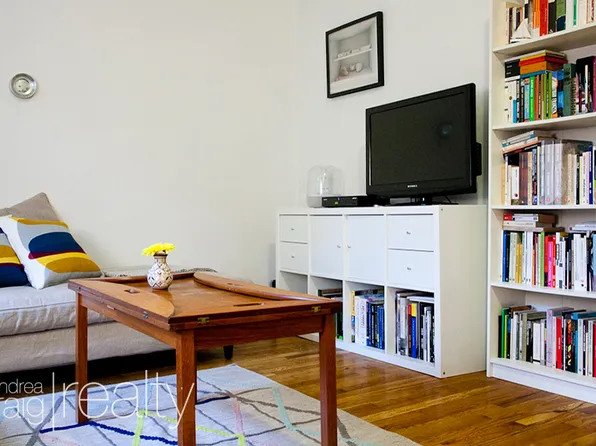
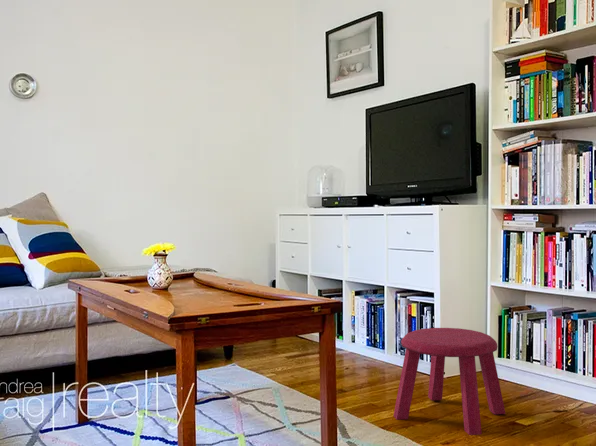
+ stool (443, 375)
